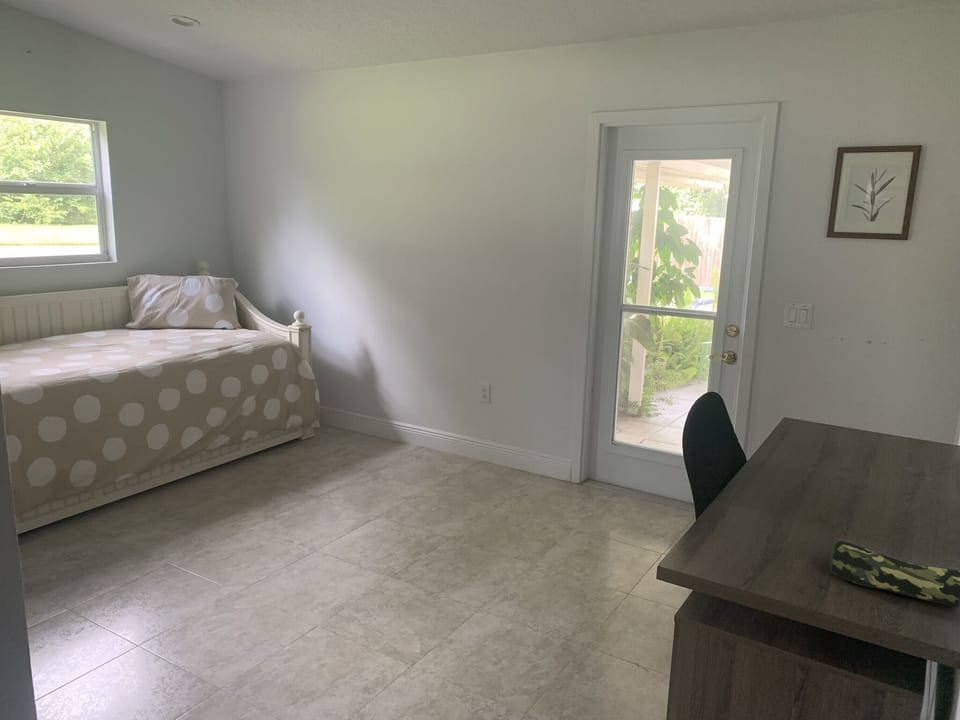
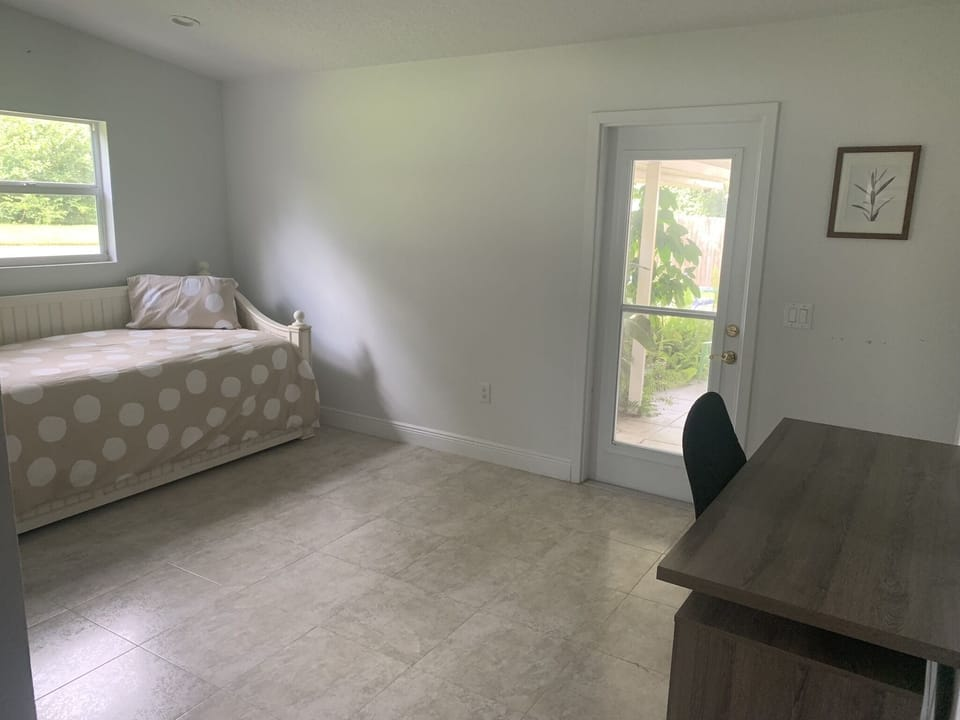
- pencil case (898, 572)
